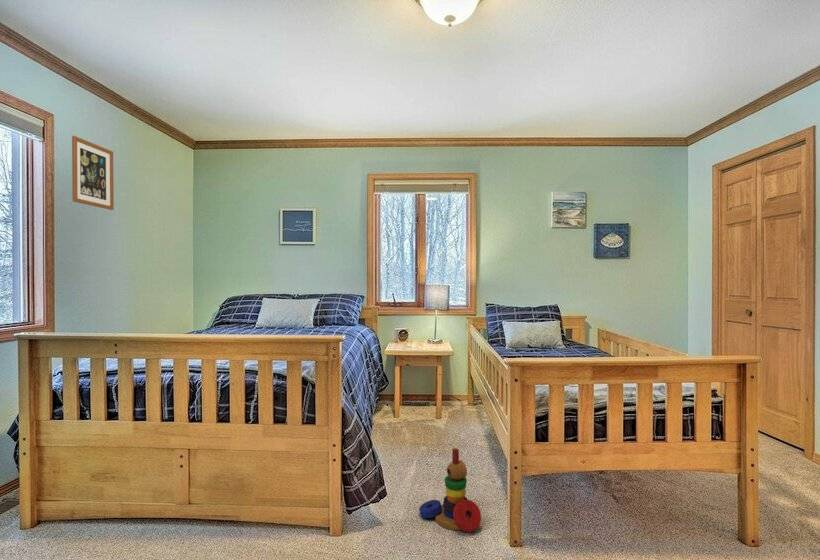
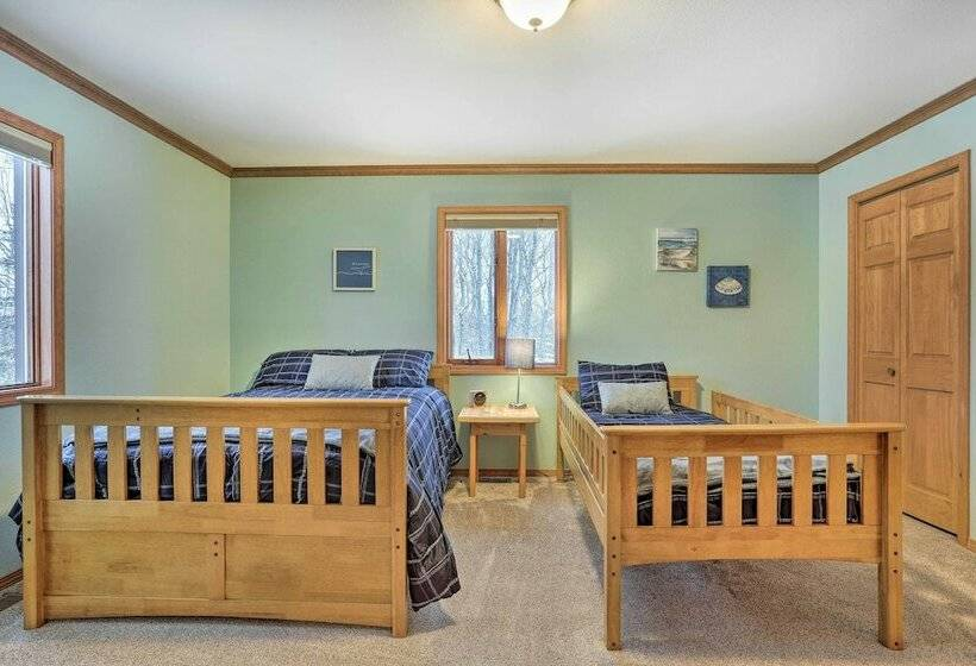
- stacking toy (452, 485)
- wall art (94, 175)
